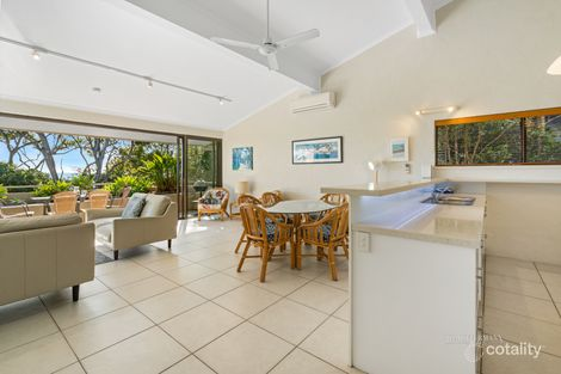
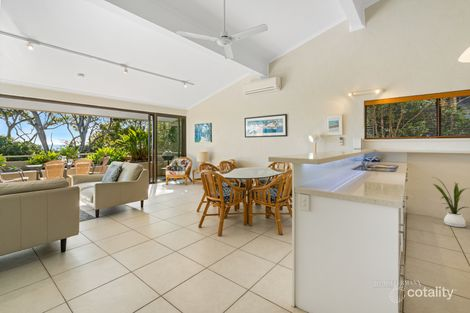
+ house plant (451, 200)
